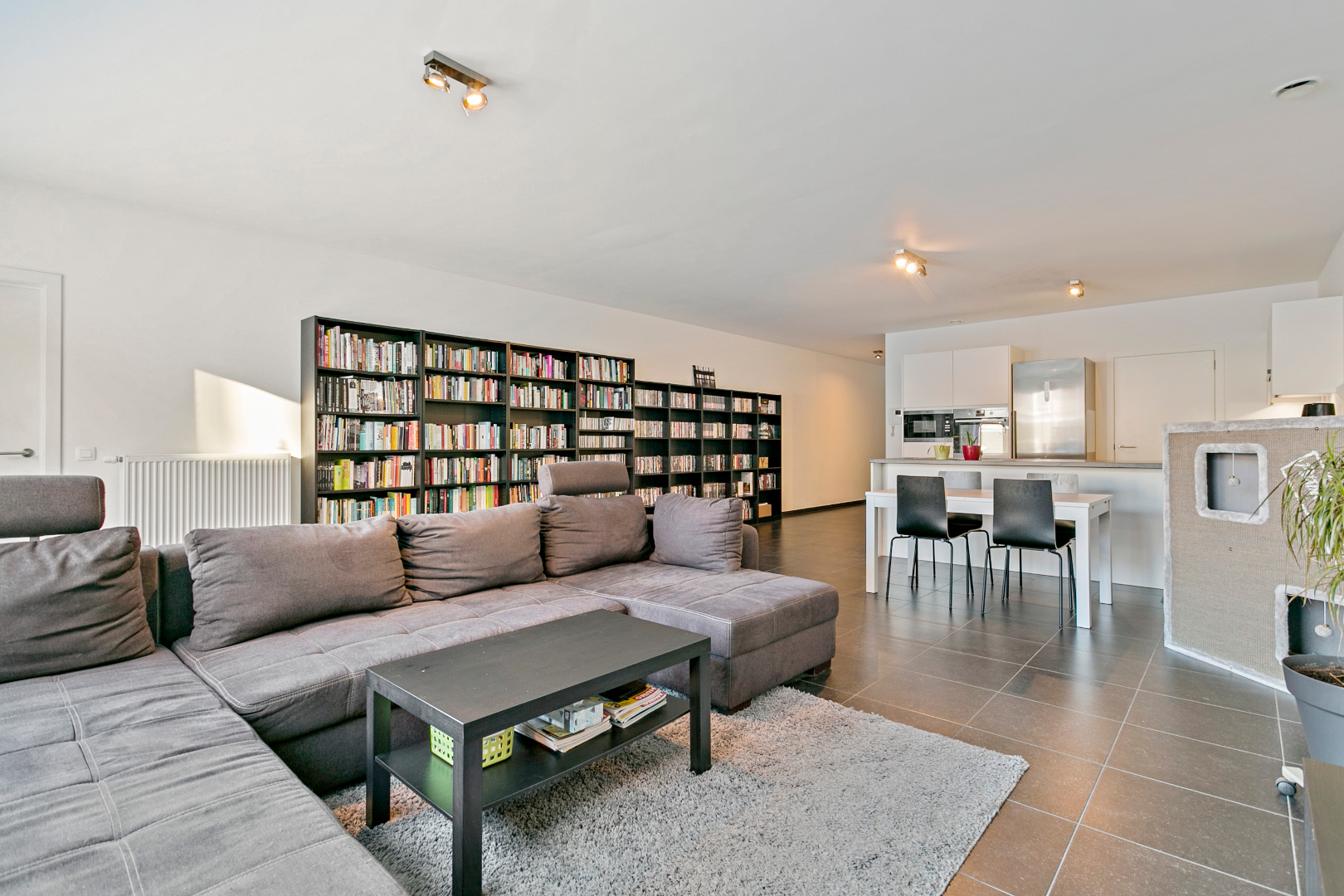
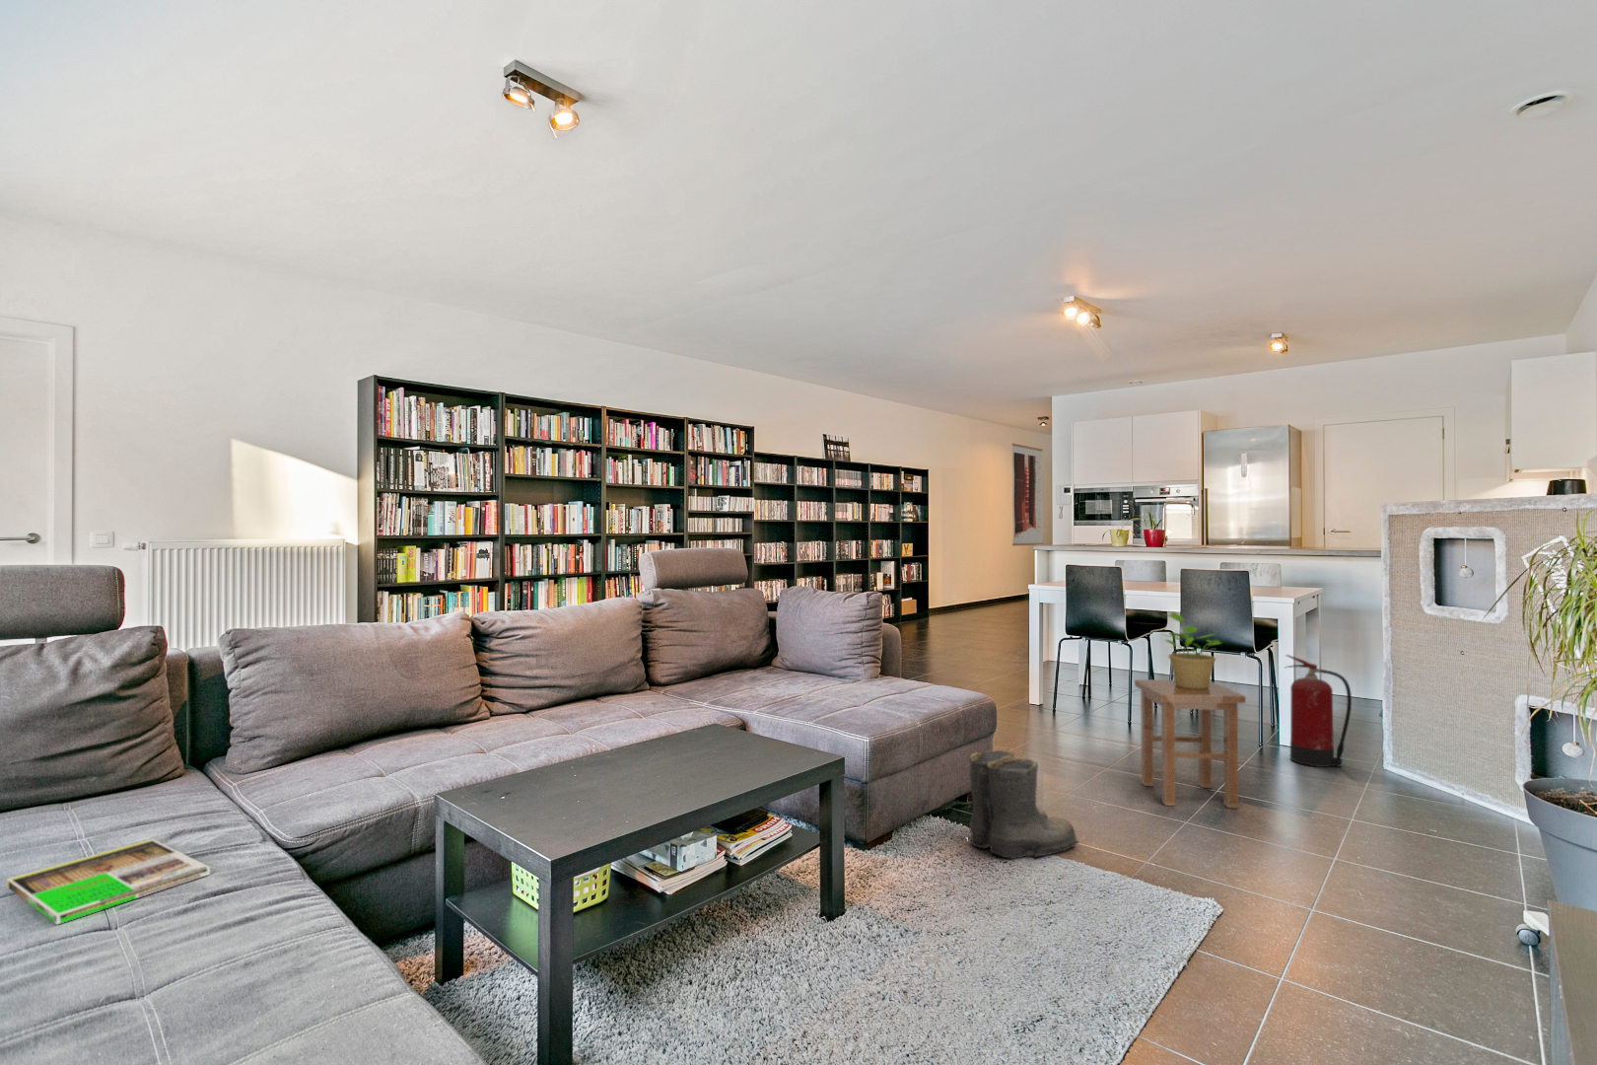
+ potted plant (1194, 650)
+ boots (1021, 799)
+ wall art (1027, 494)
+ stool (1187, 741)
+ fire extinguisher (1317, 710)
+ magazine (109, 877)
